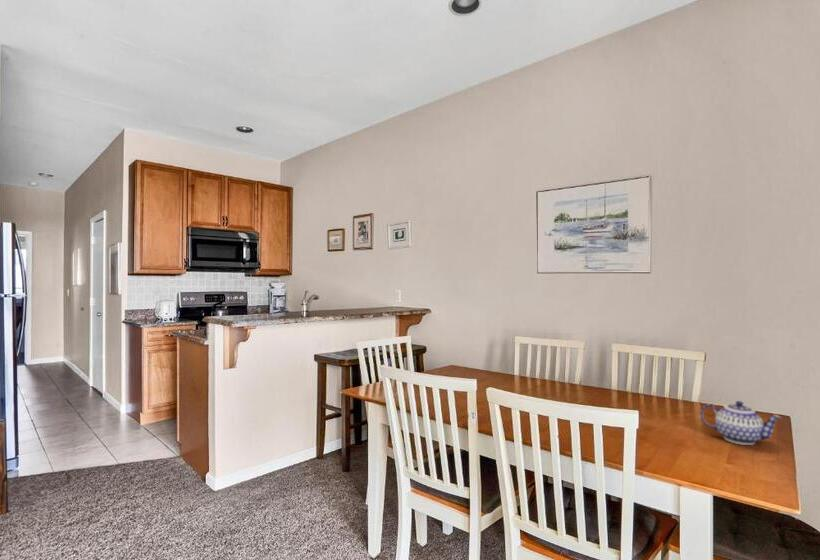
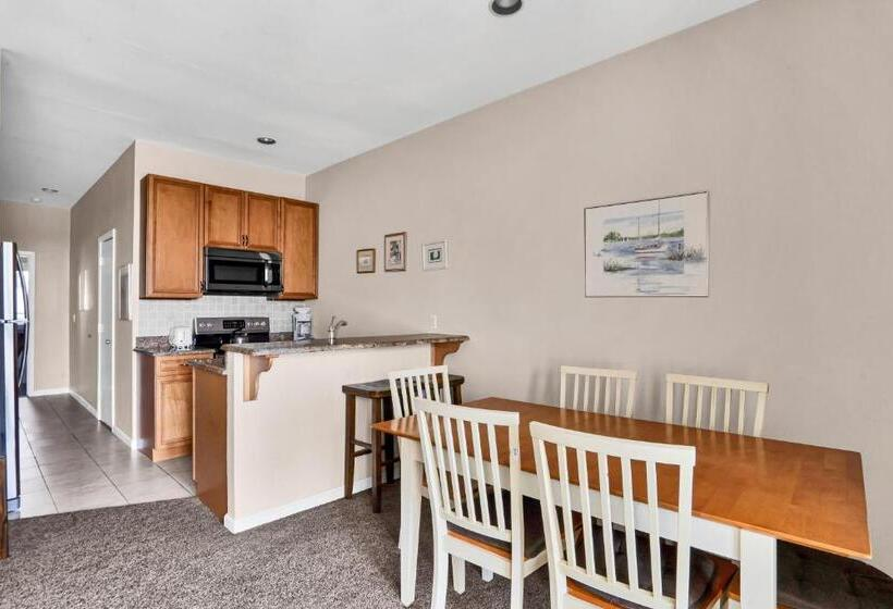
- teapot (739, 420)
